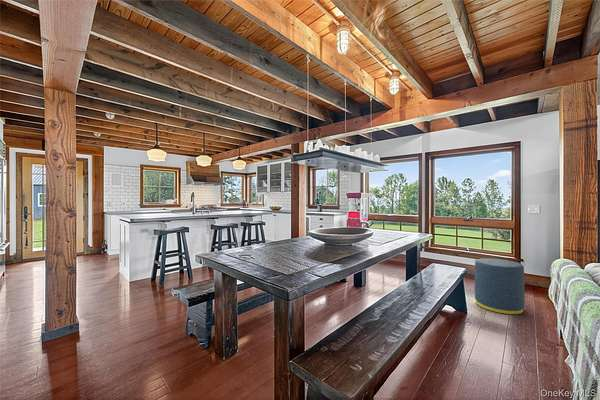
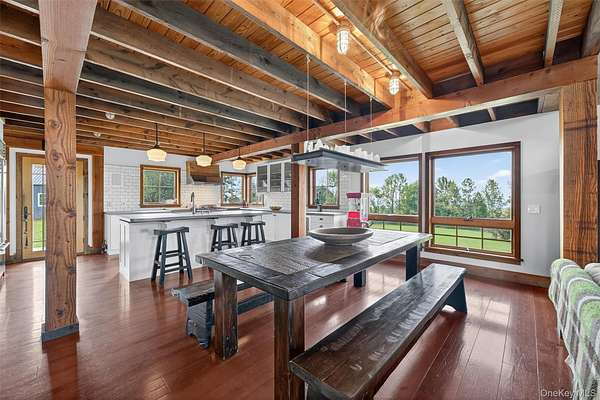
- ottoman (498, 284)
